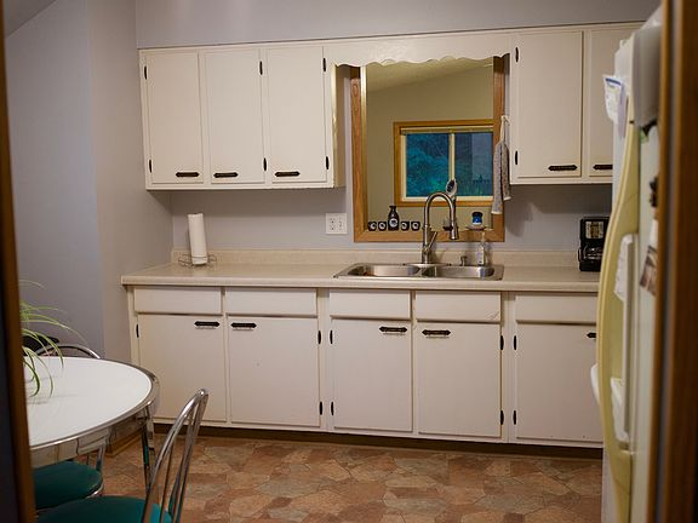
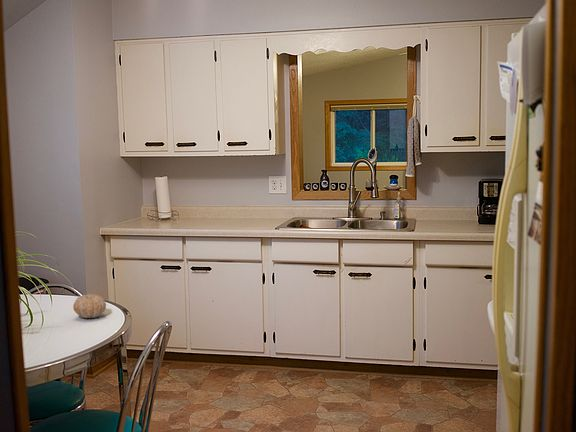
+ fruit (89, 306)
